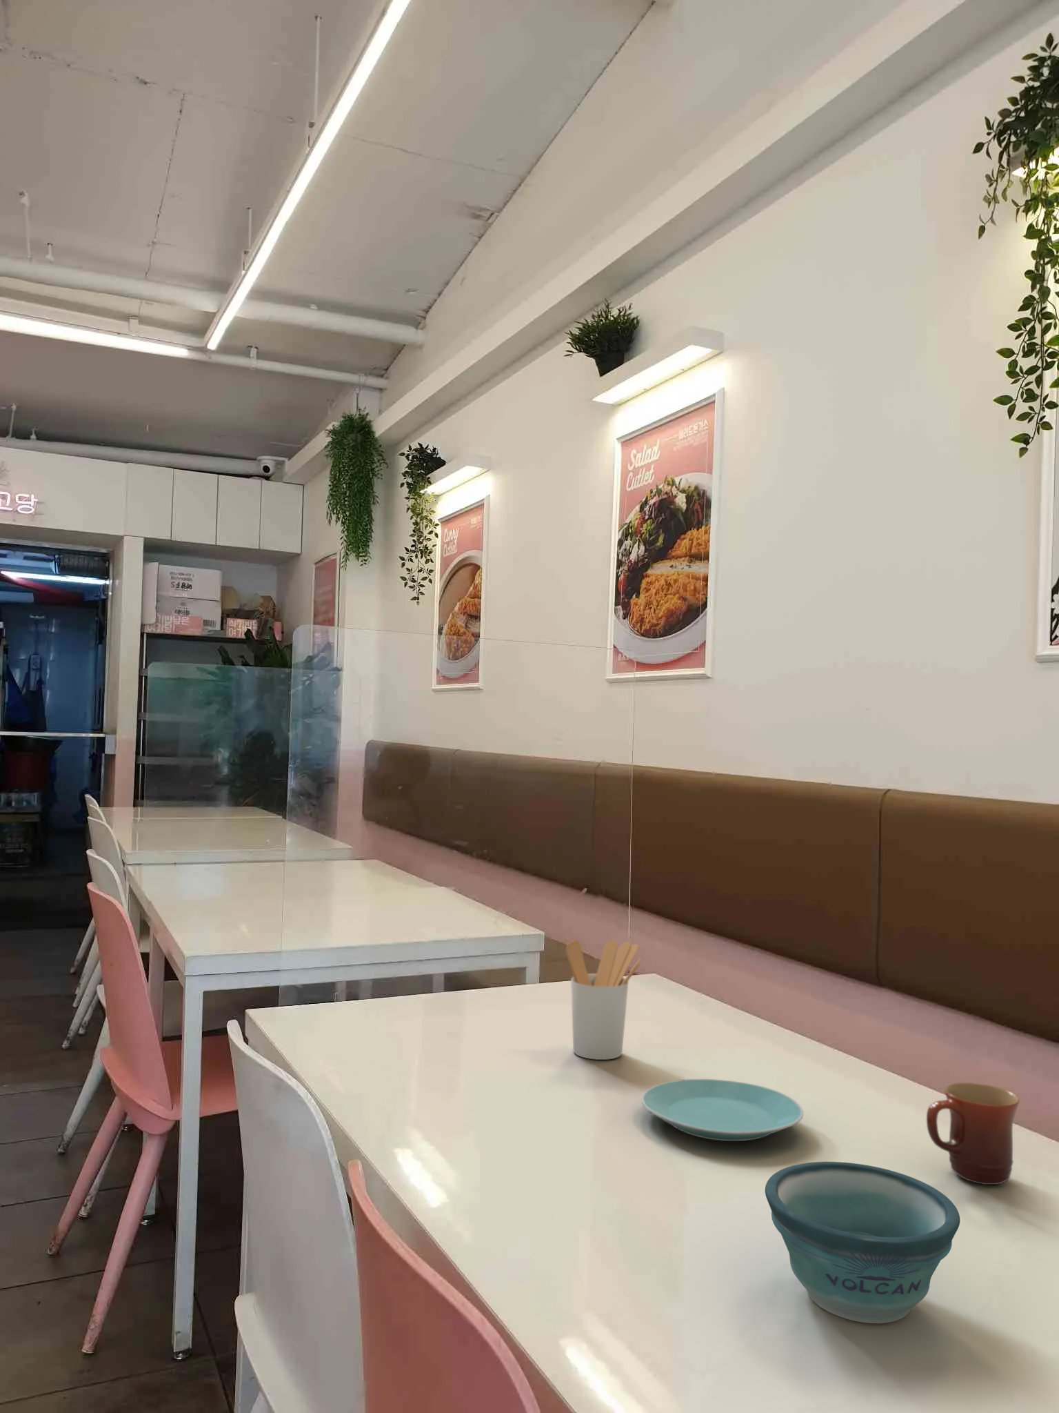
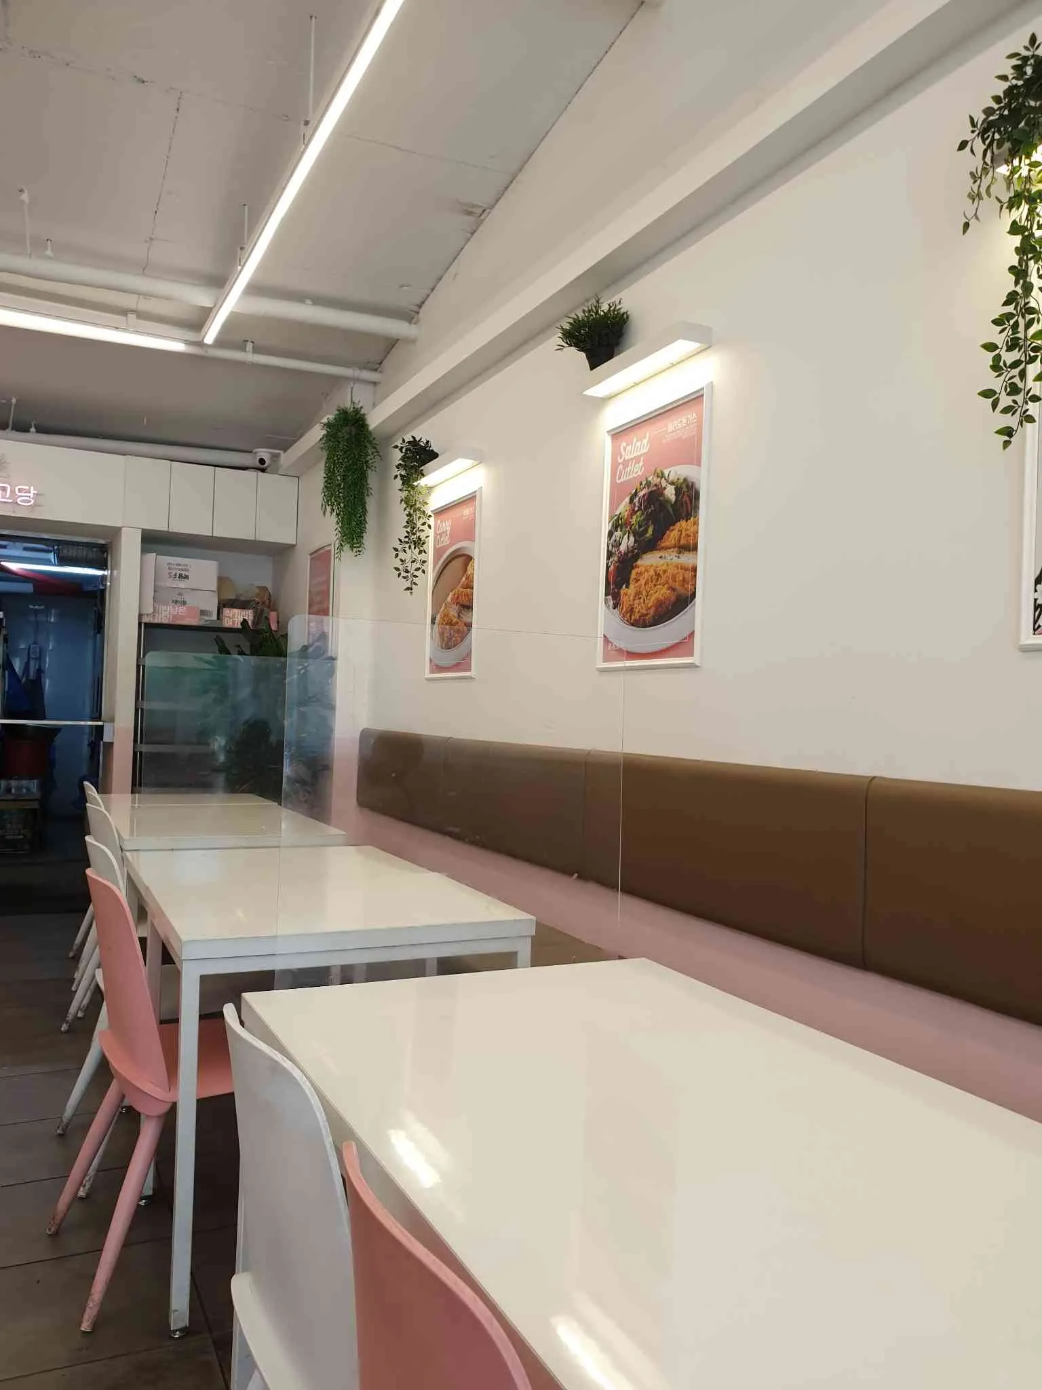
- bowl (859, 1247)
- utensil holder (605, 995)
- plate (721, 1113)
- mug (969, 1135)
